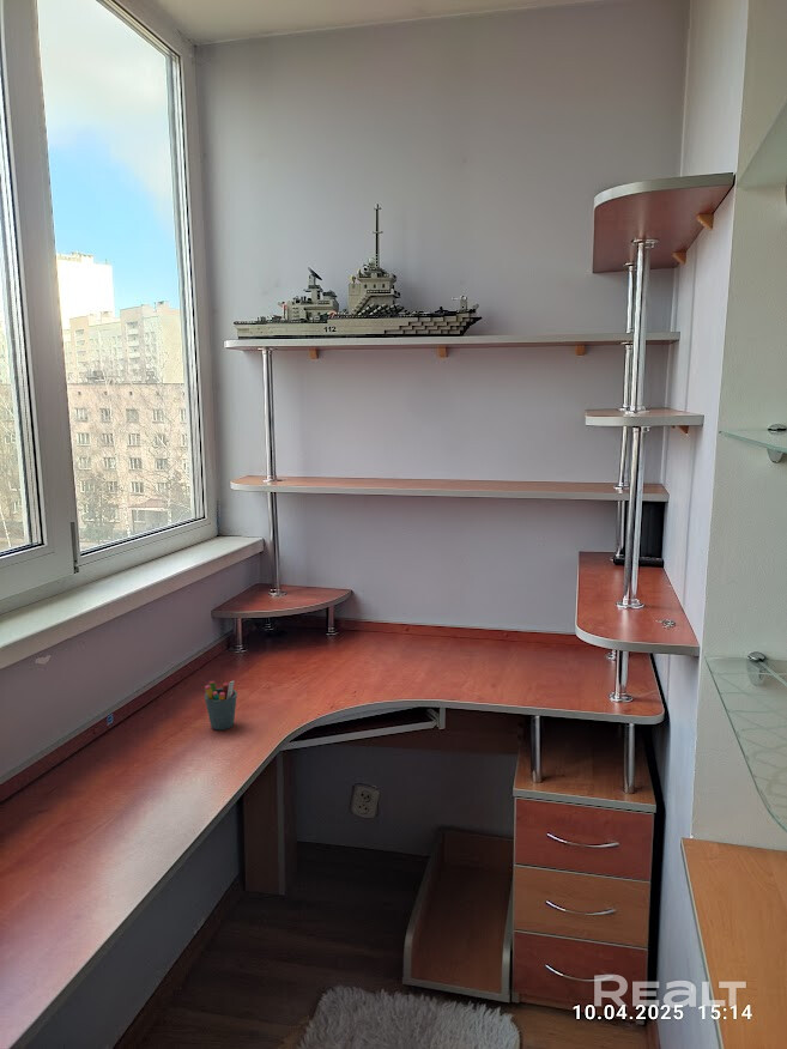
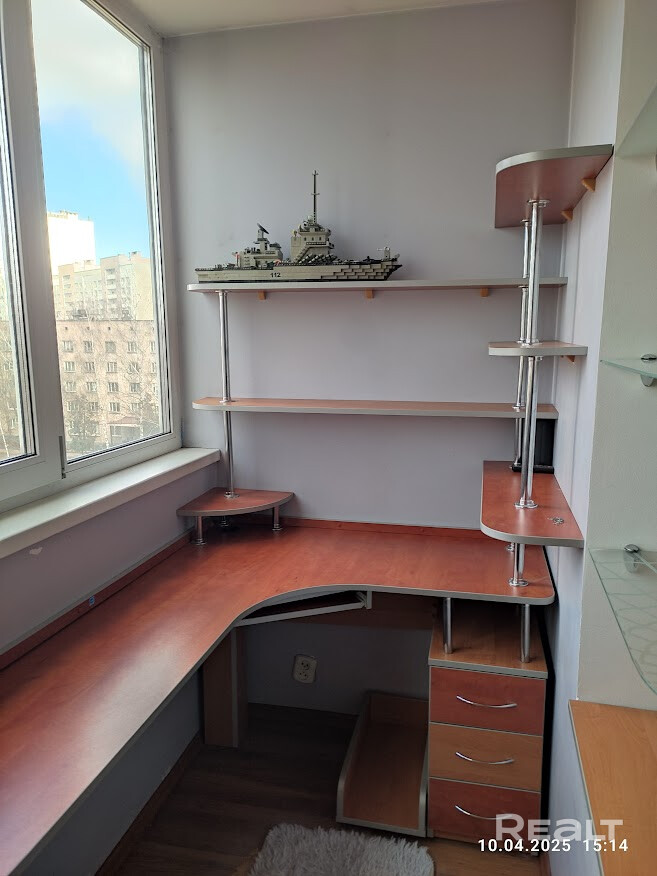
- pen holder (220, 701)
